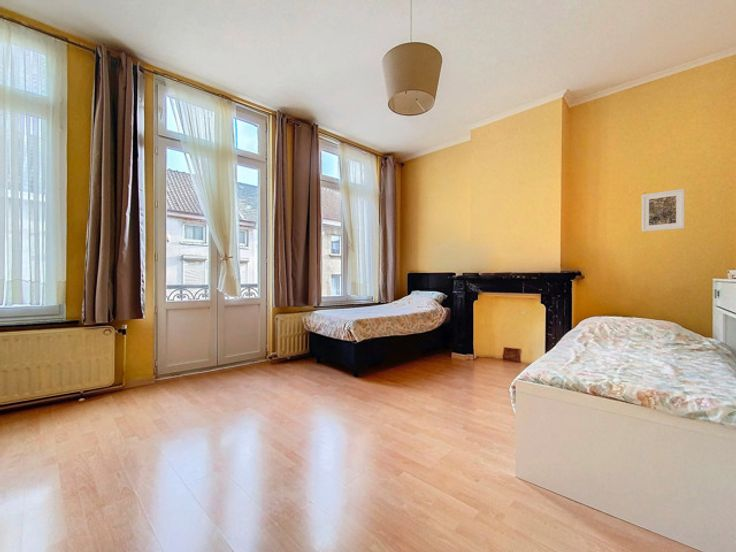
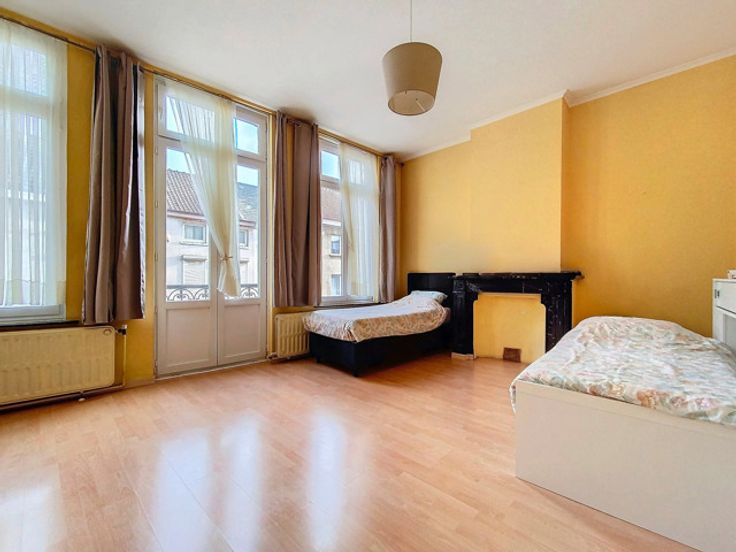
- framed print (662, 211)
